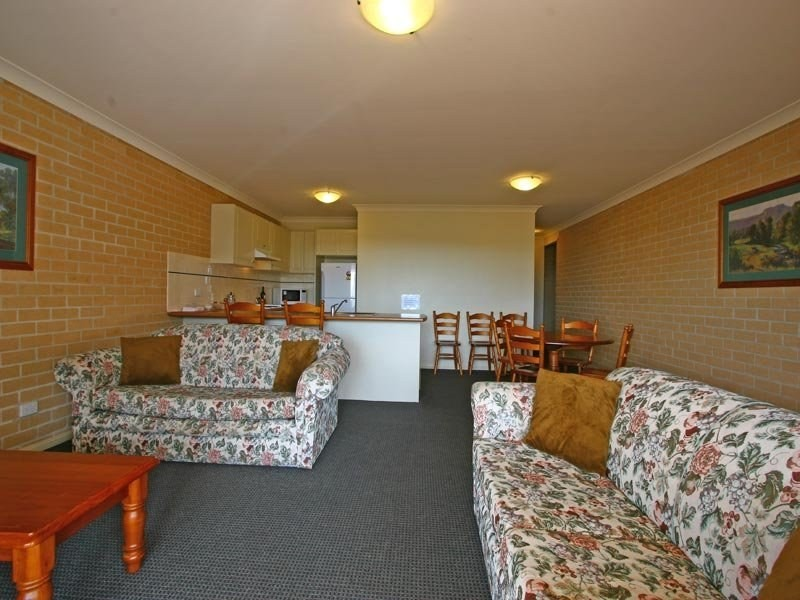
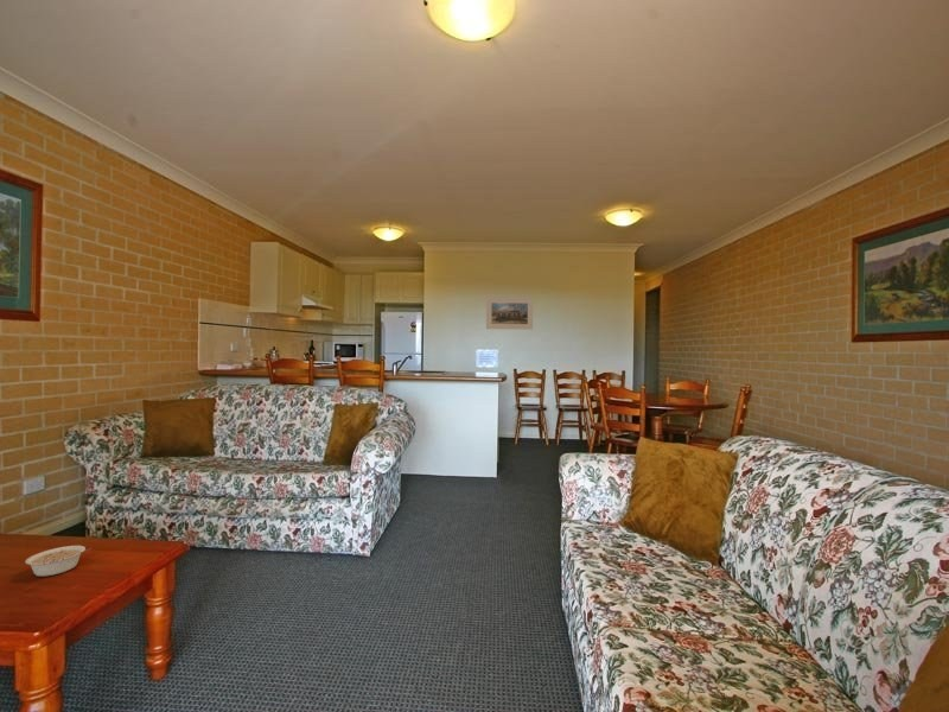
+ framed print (509, 313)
+ legume (58, 559)
